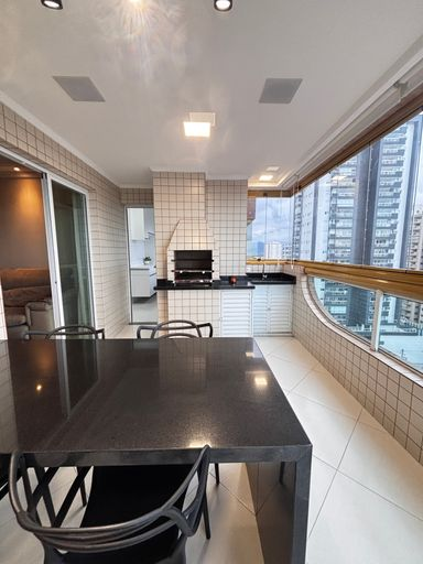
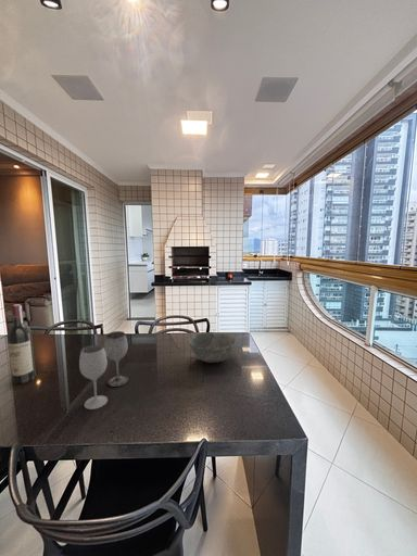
+ bowl (212, 349)
+ wine bottle (20, 342)
+ wineglass (105, 366)
